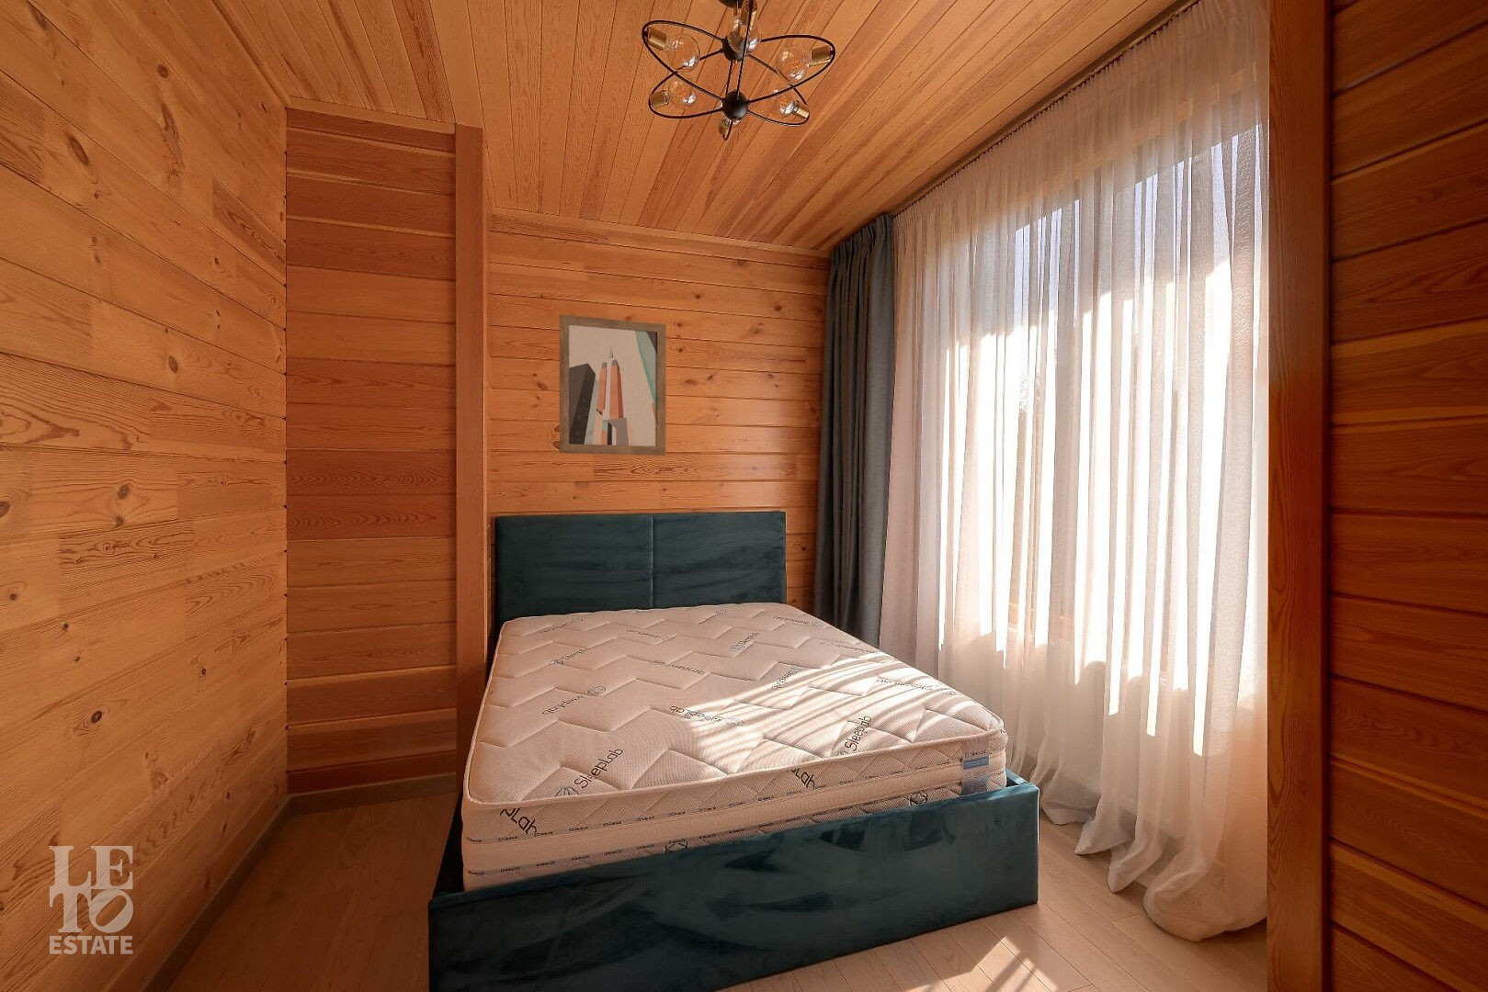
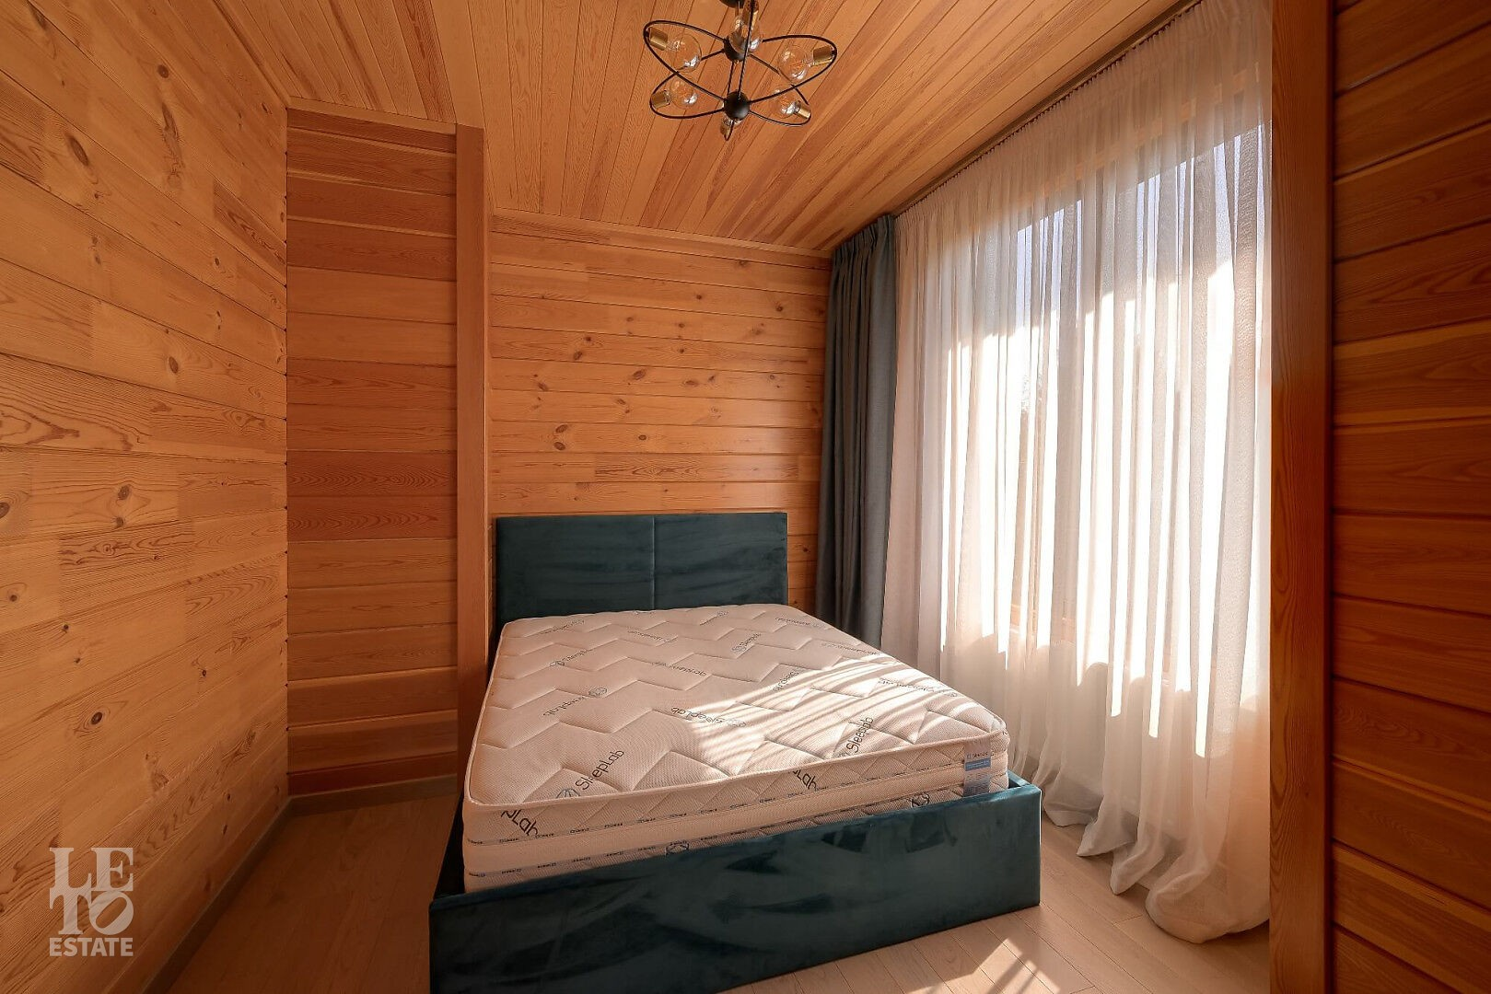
- wall art (614, 386)
